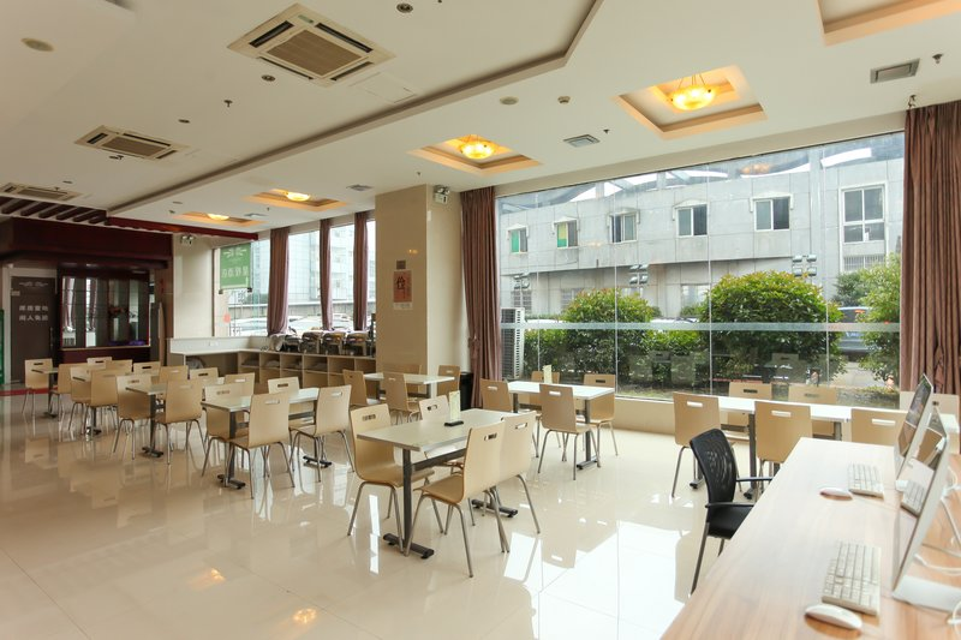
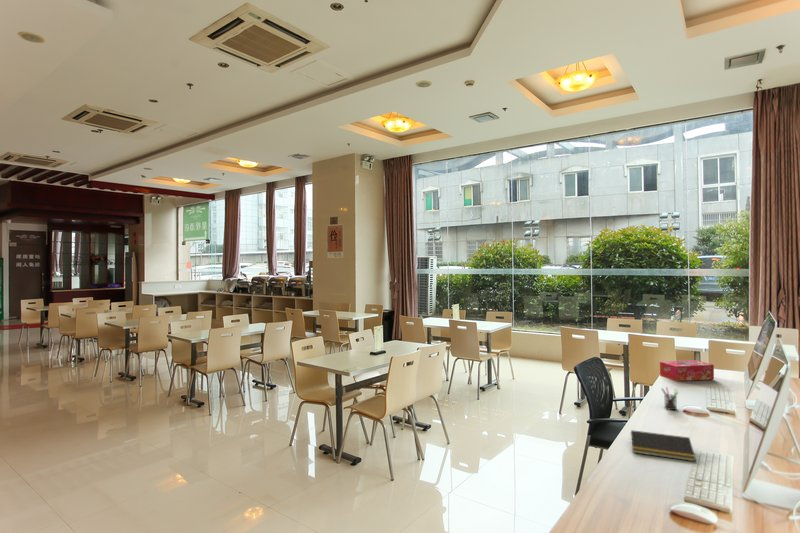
+ pen holder (671, 397)
+ tissue box (686, 370)
+ notepad (661, 444)
